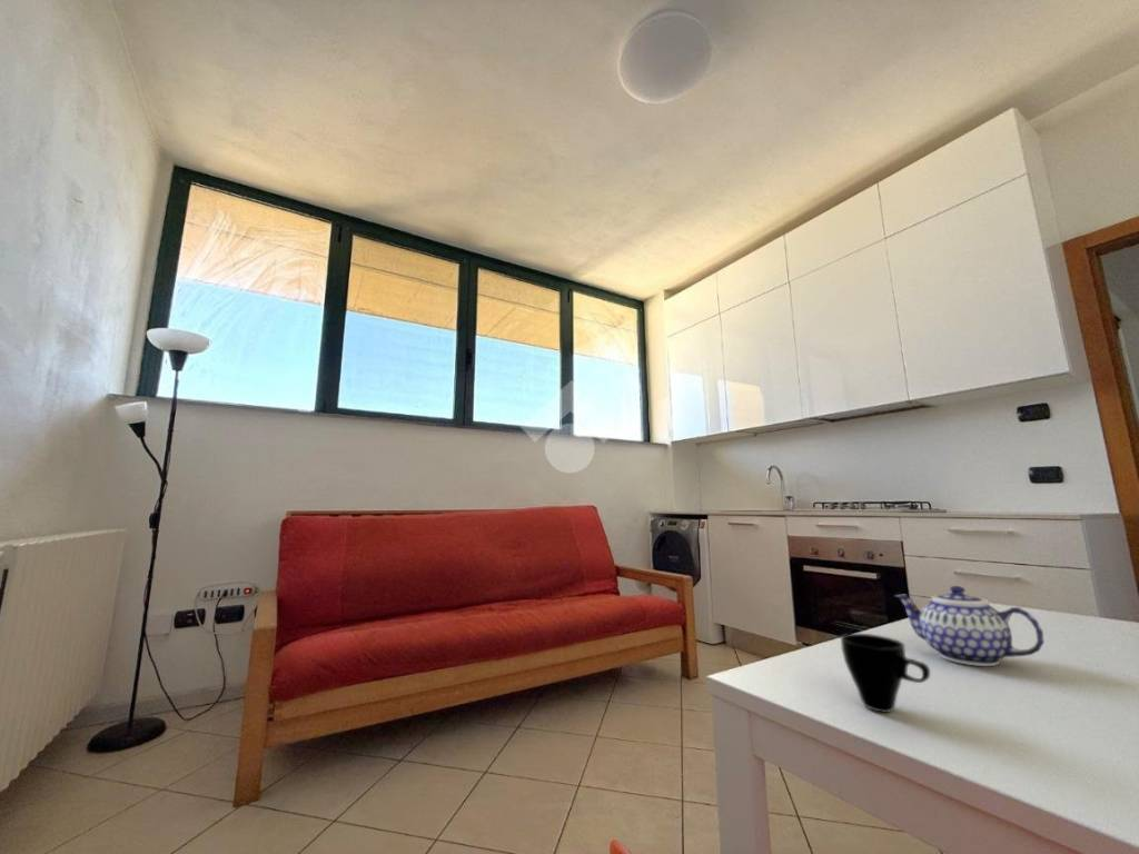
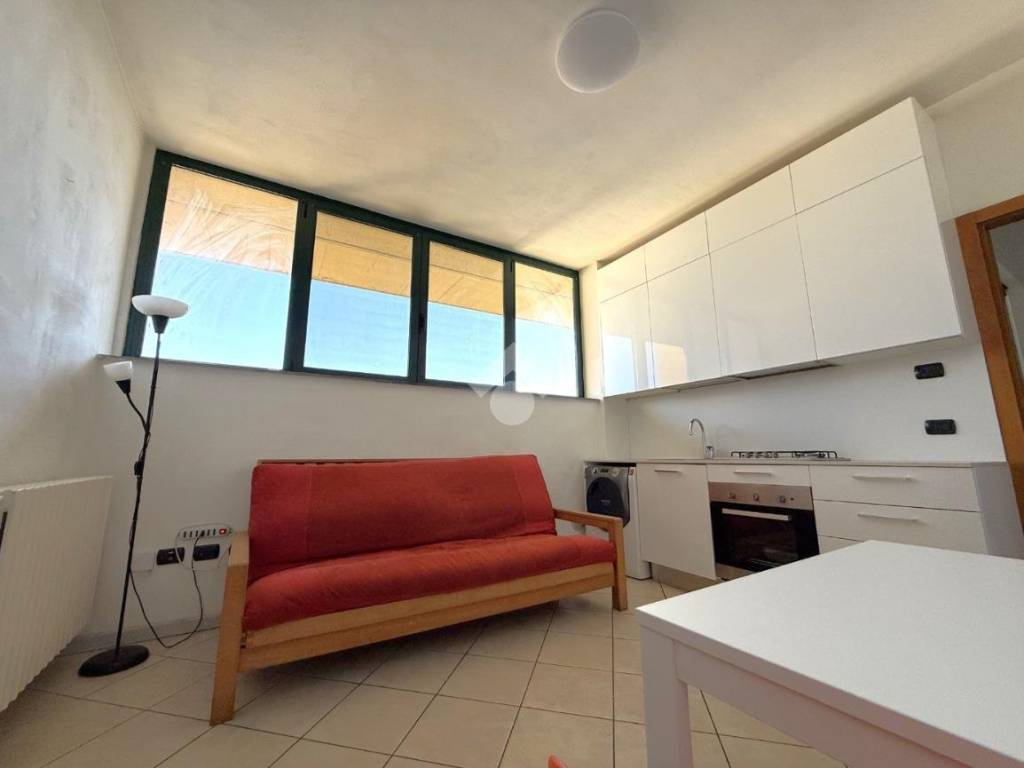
- cup (885, 676)
- teapot (961, 622)
